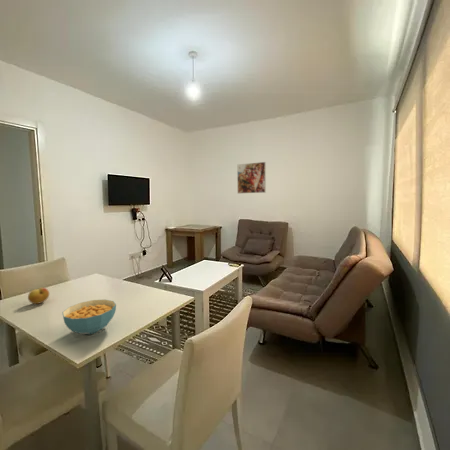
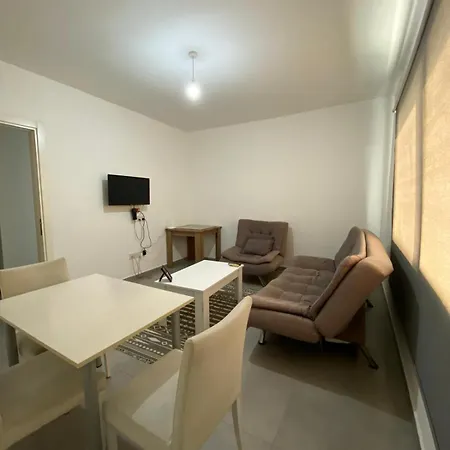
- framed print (251, 178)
- fruit (38, 295)
- cereal bowl (90, 319)
